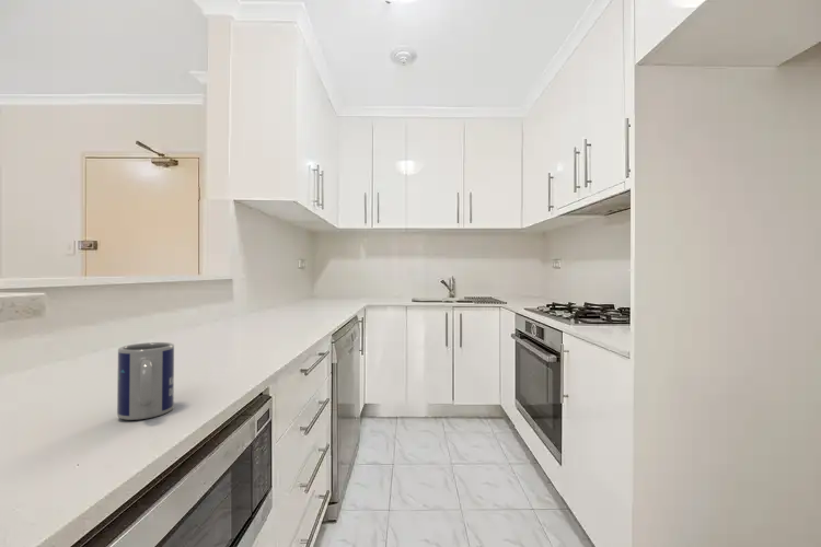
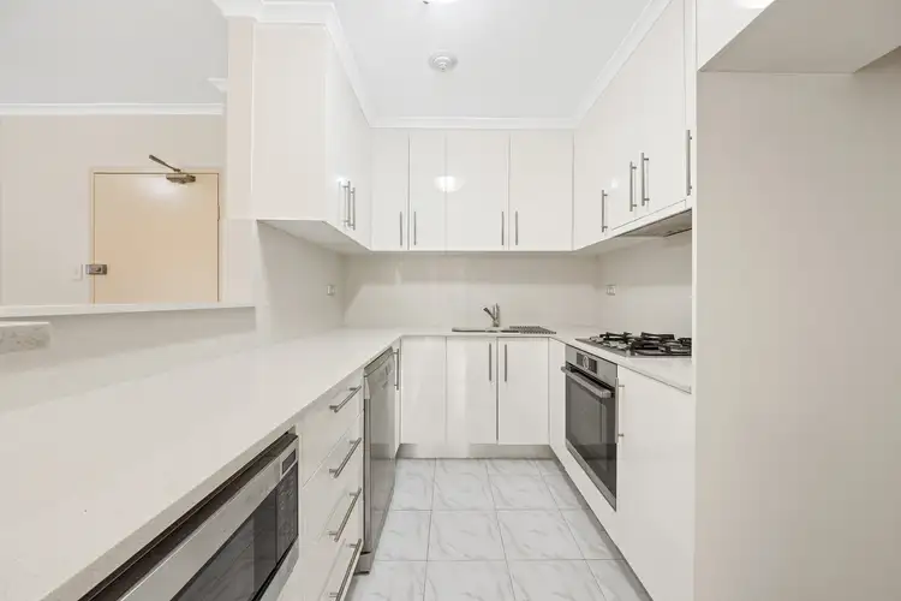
- mug (146, 381)
